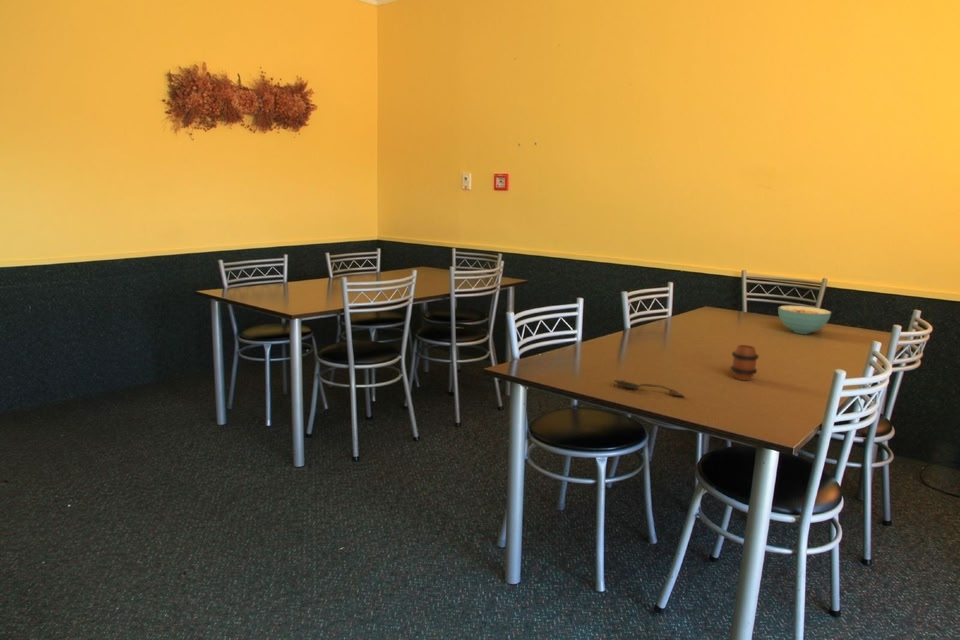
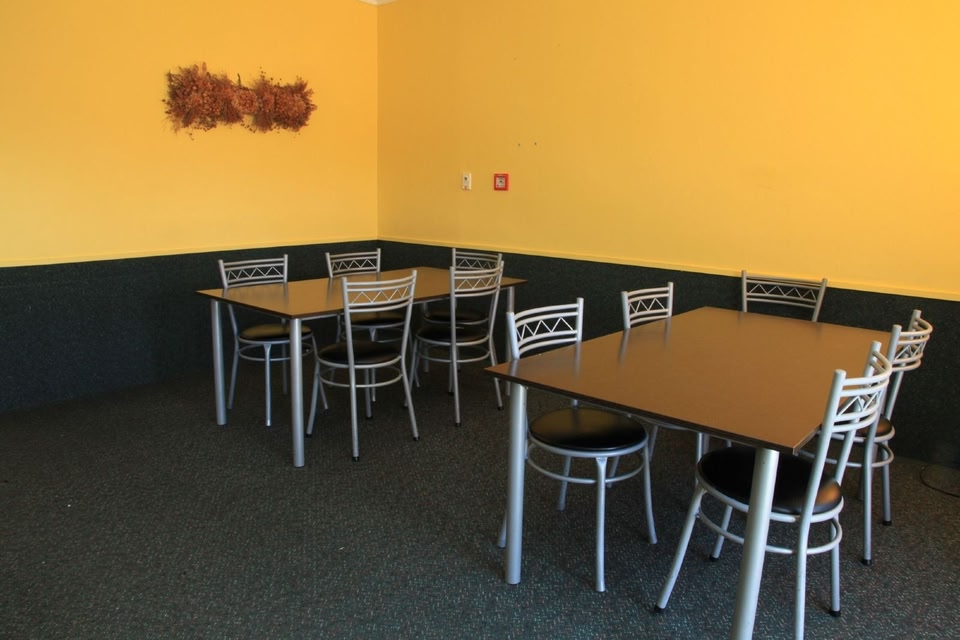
- cereal bowl (803, 321)
- spoon (649, 386)
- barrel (744, 362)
